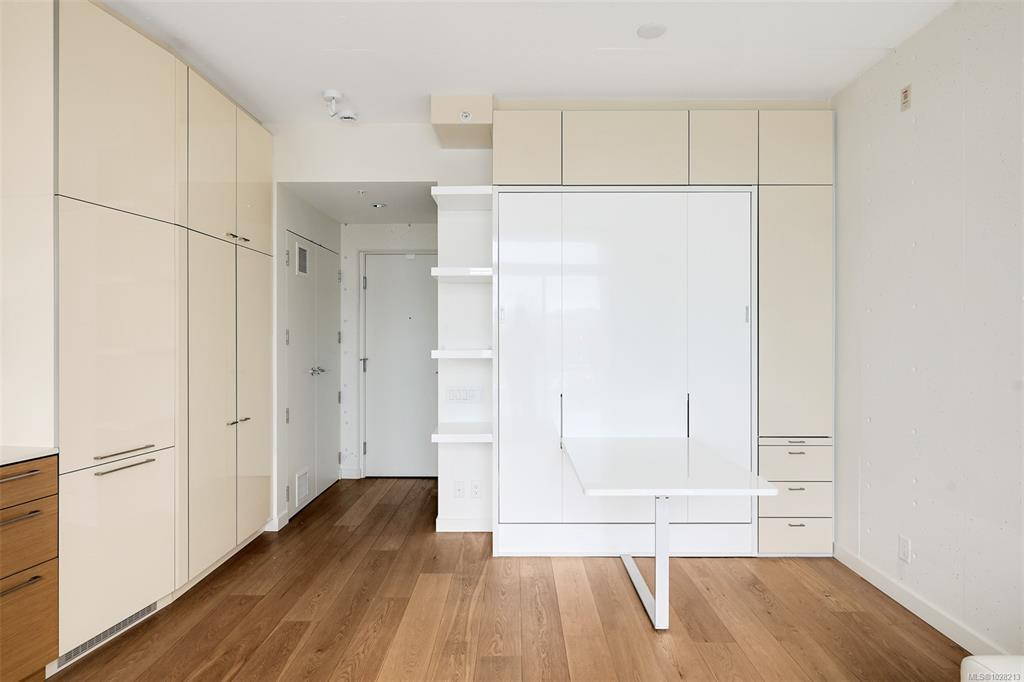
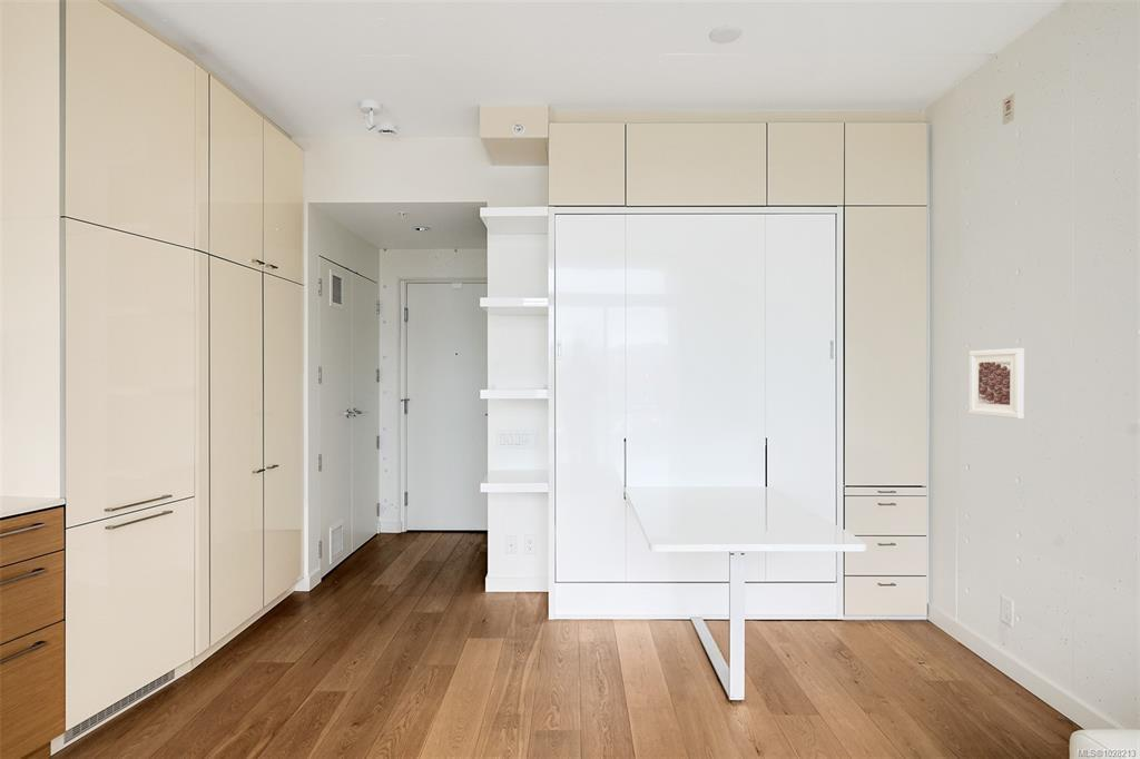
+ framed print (994, 383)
